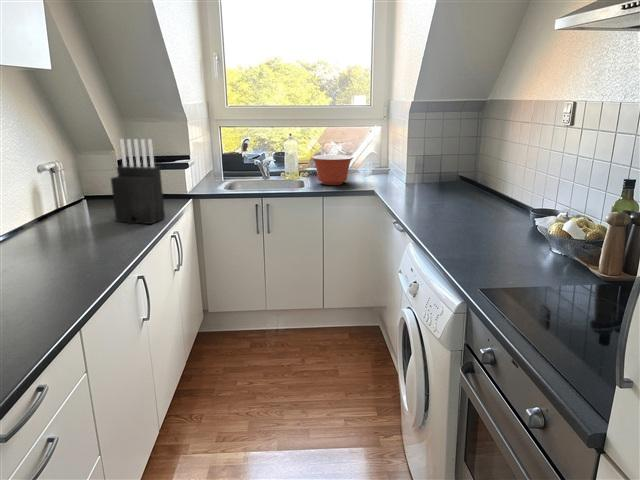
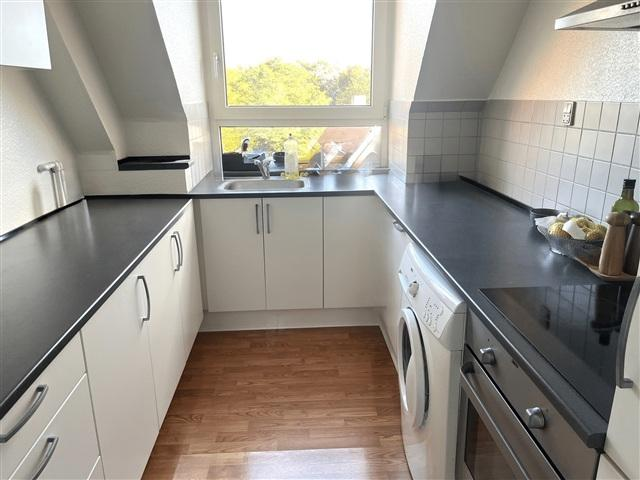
- mixing bowl (332, 170)
- knife block (134, 181)
